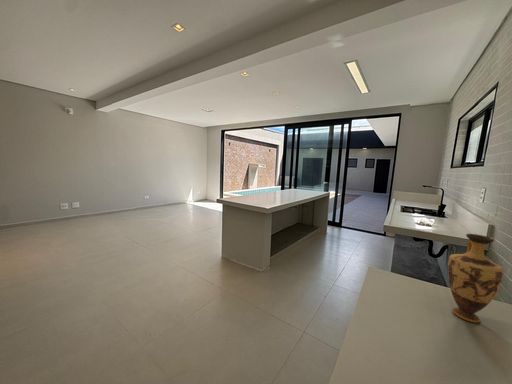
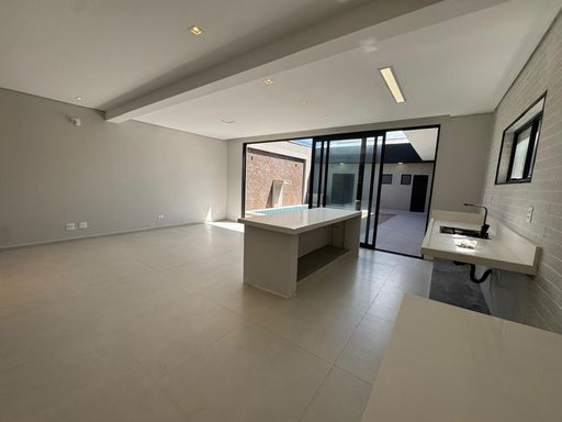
- vase (472, 276)
